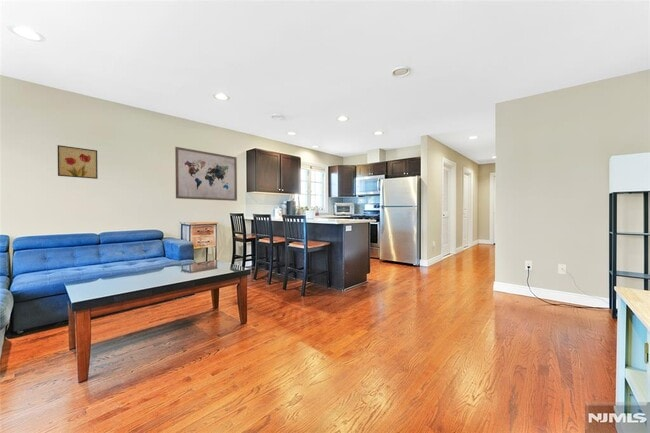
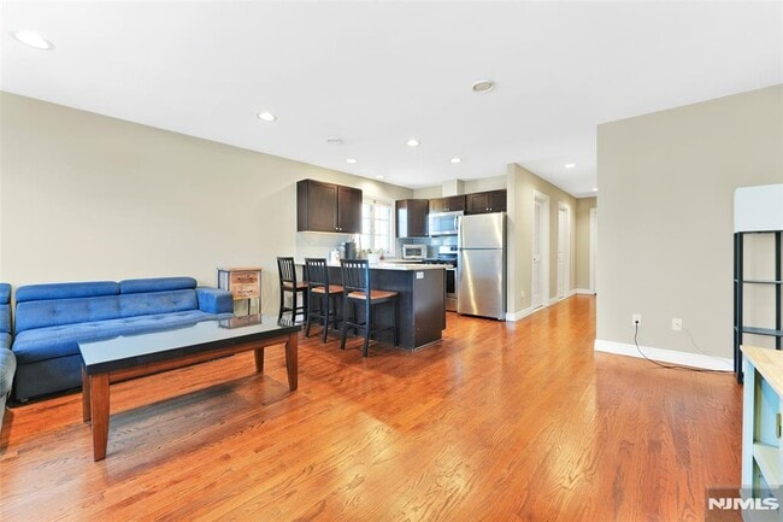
- wall art (78, 162)
- wall art (208, 176)
